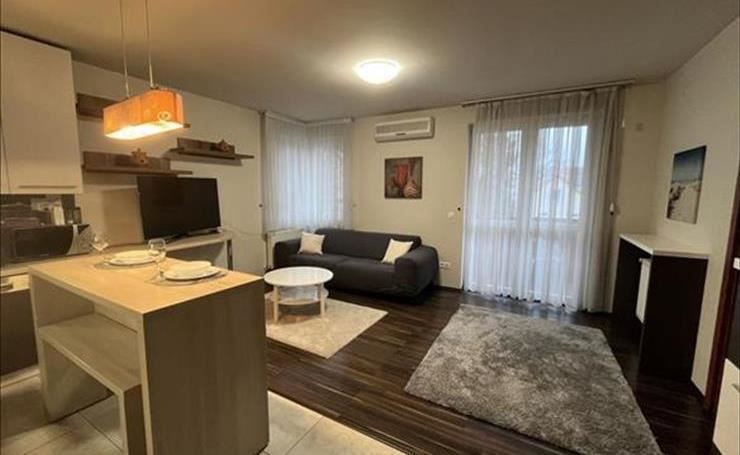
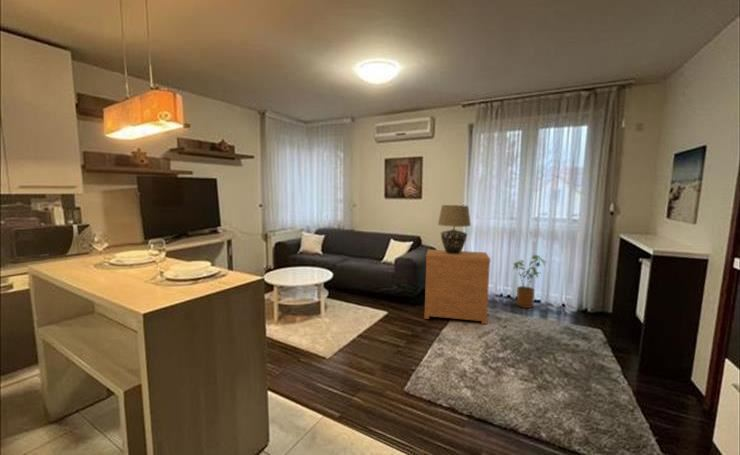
+ table lamp (453, 229)
+ house plant (527, 280)
+ nightstand (455, 284)
